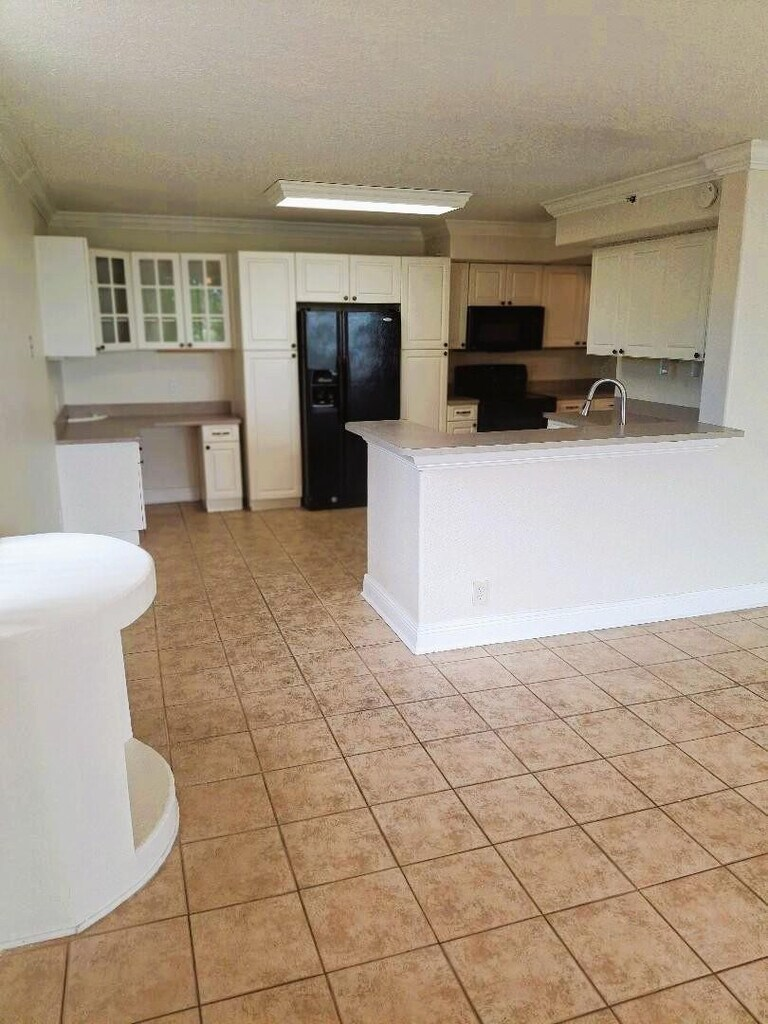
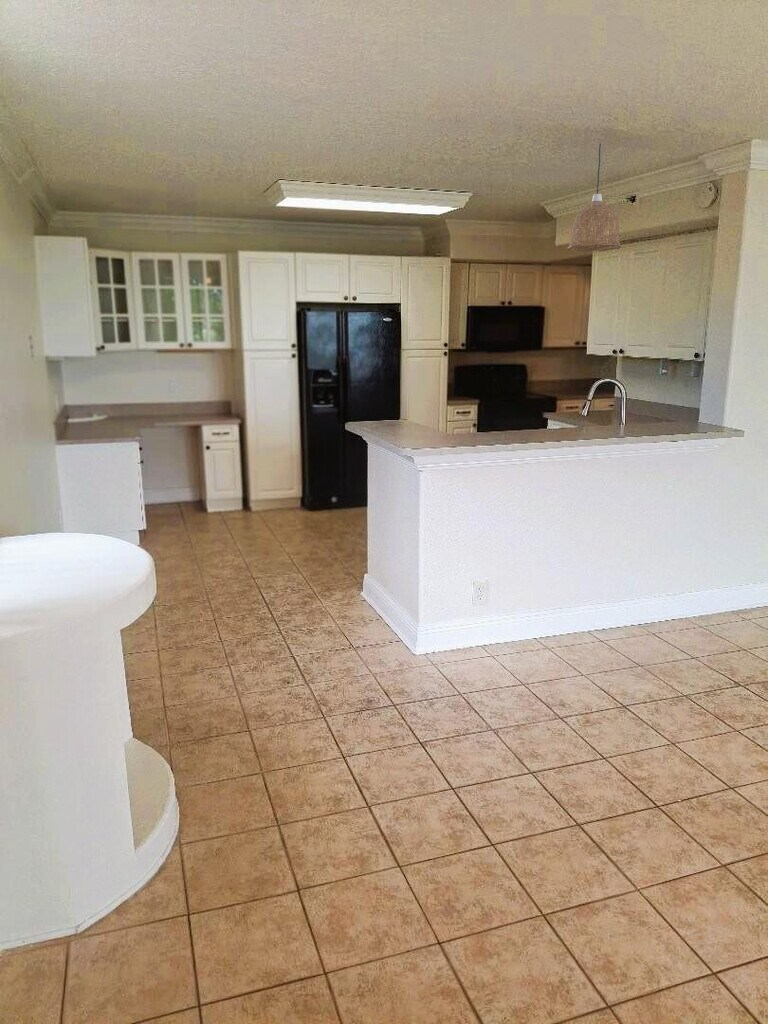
+ pendant lamp (597, 196)
